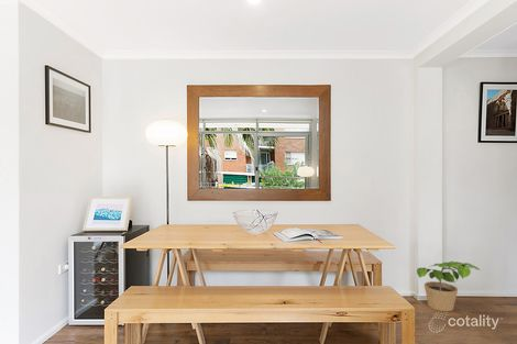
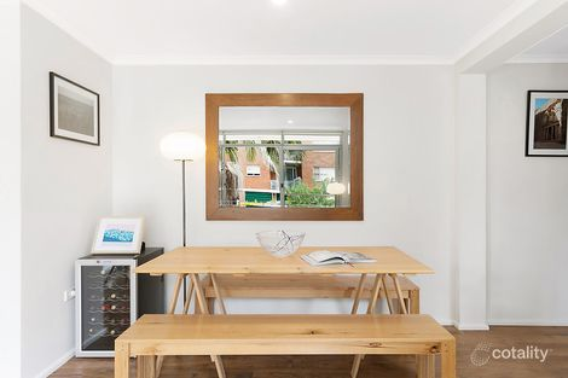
- potted plant (444, 285)
